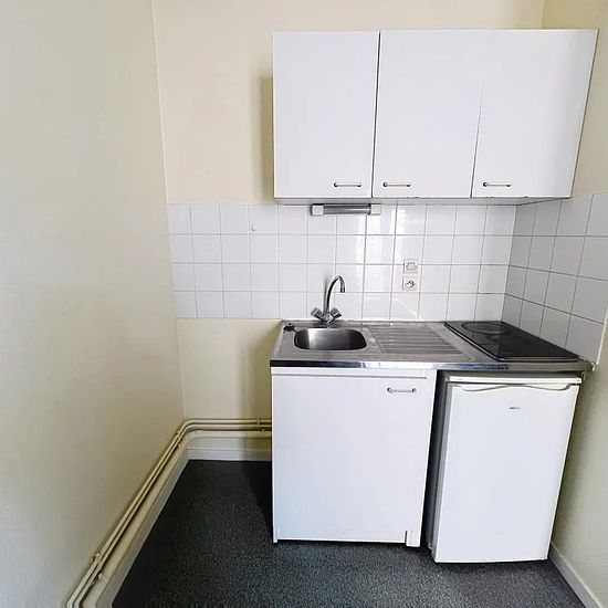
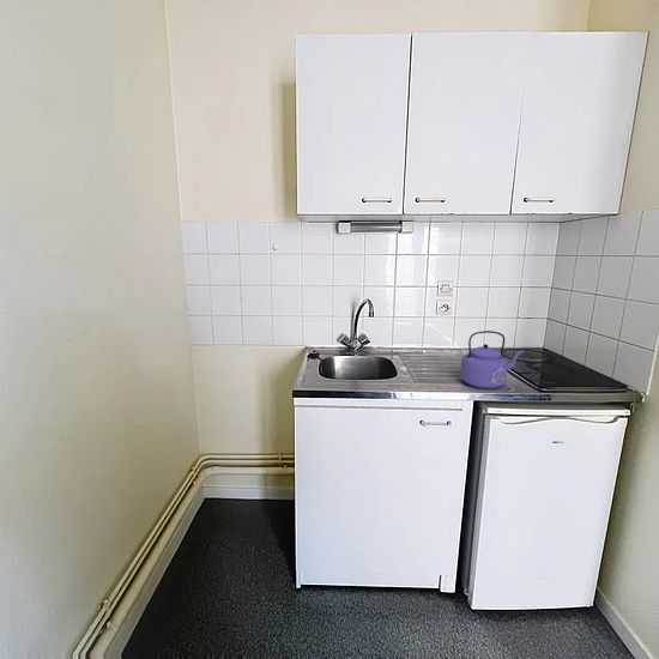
+ kettle (491, 357)
